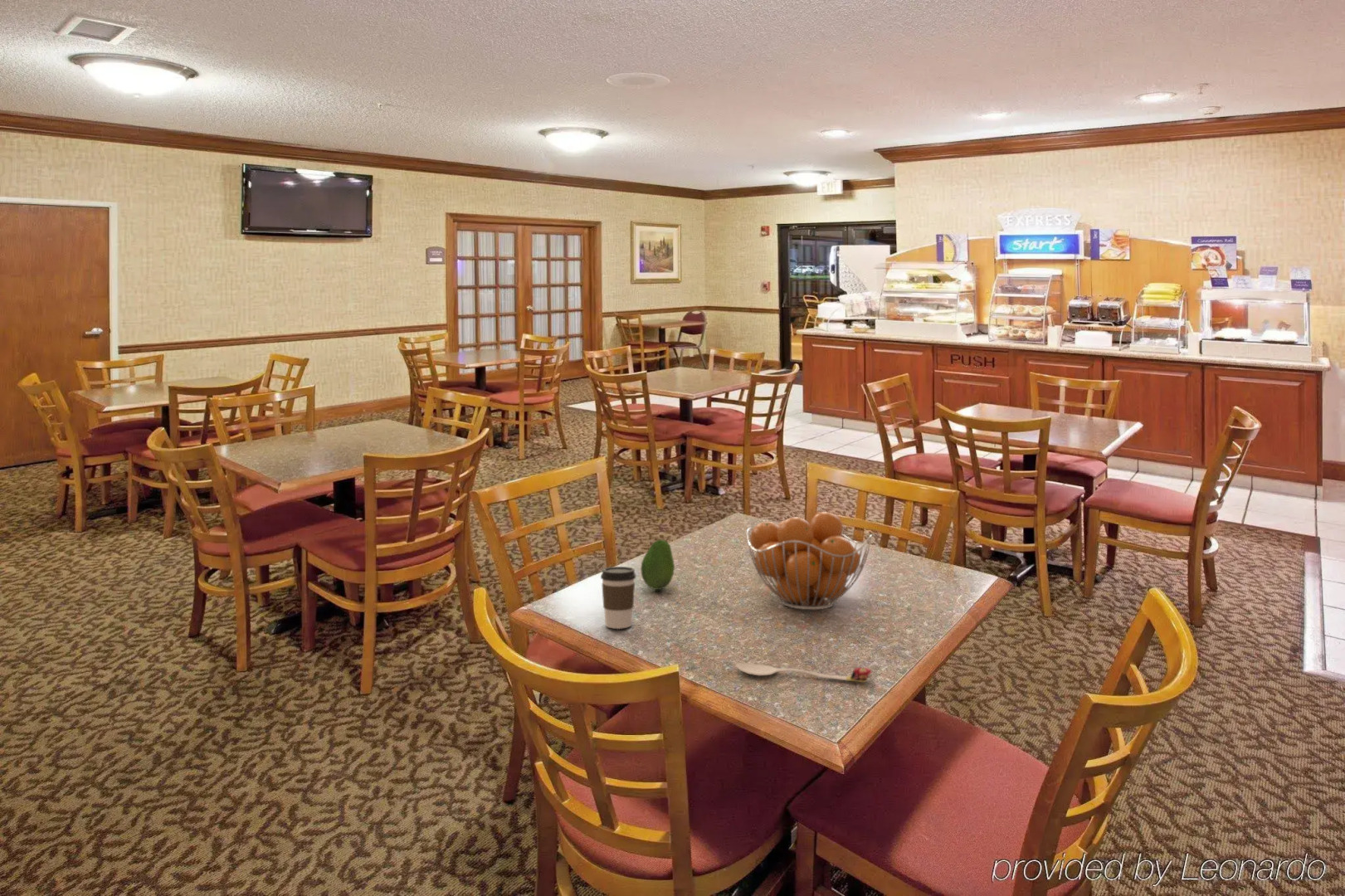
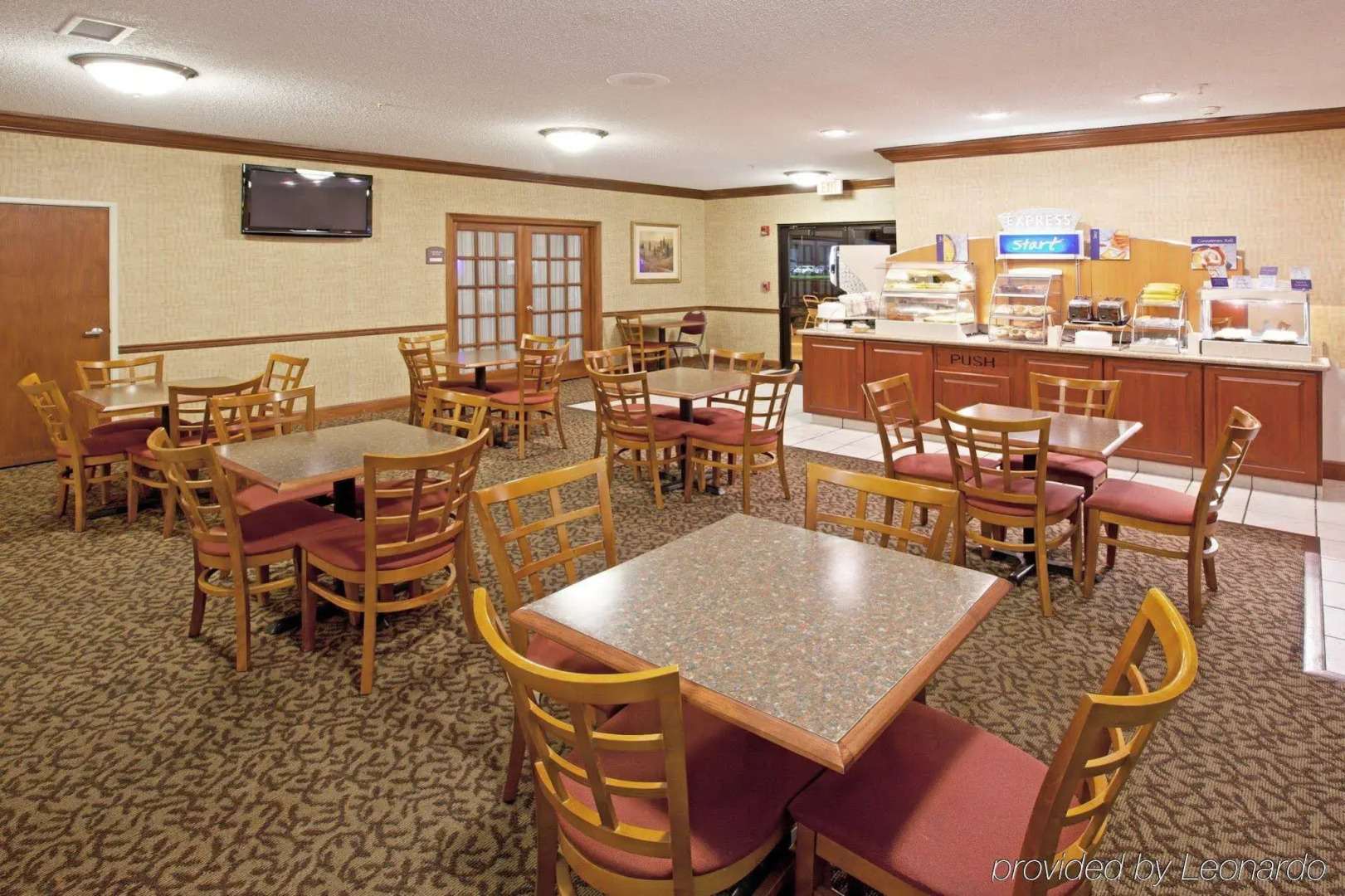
- coffee cup (618, 597)
- fruit basket (807, 558)
- spoon (802, 670)
- fruit (657, 564)
